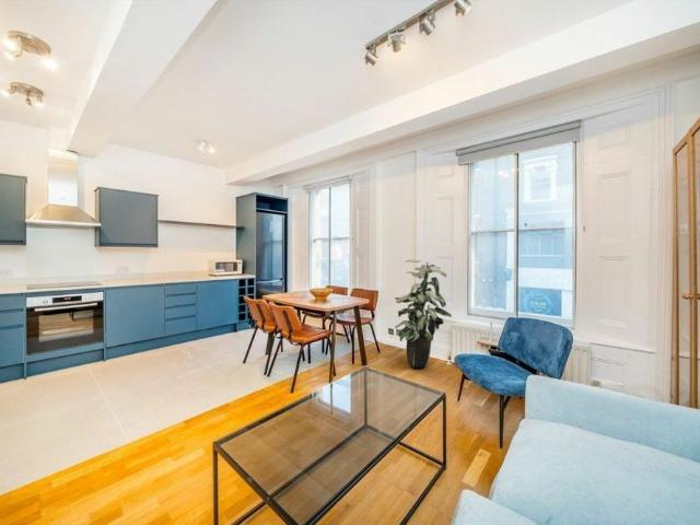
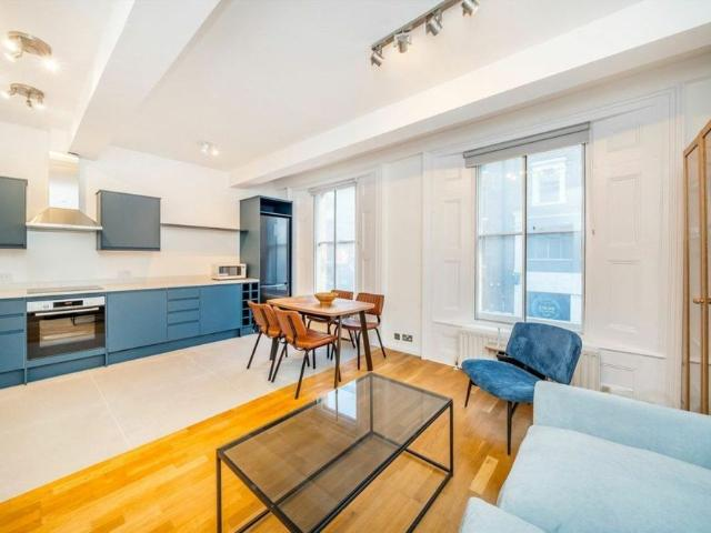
- indoor plant (419, 312)
